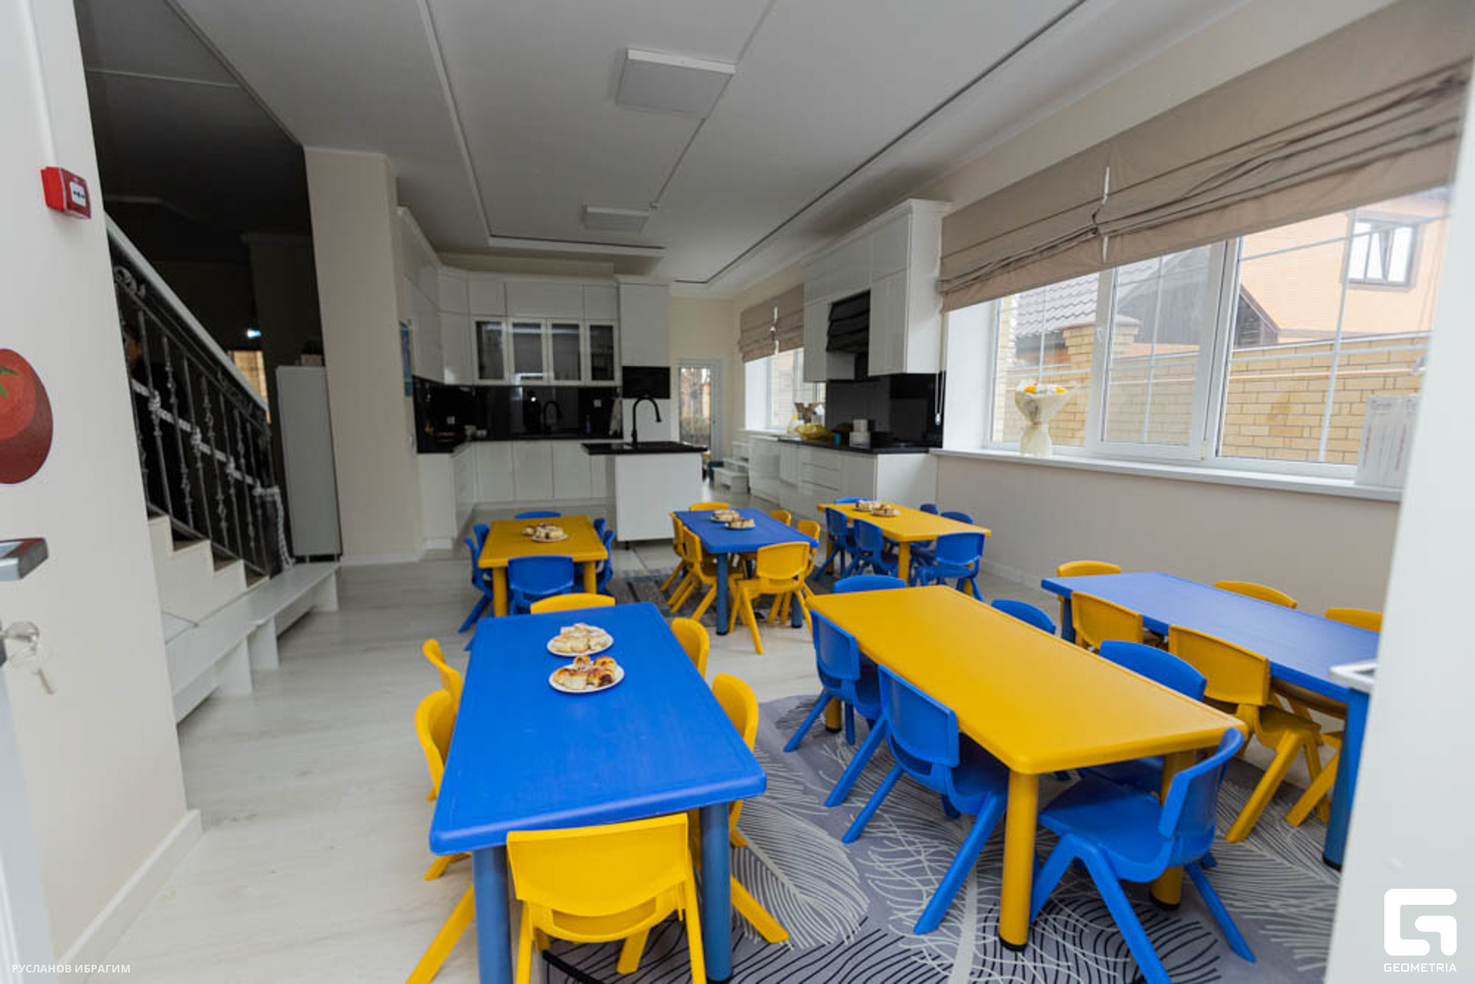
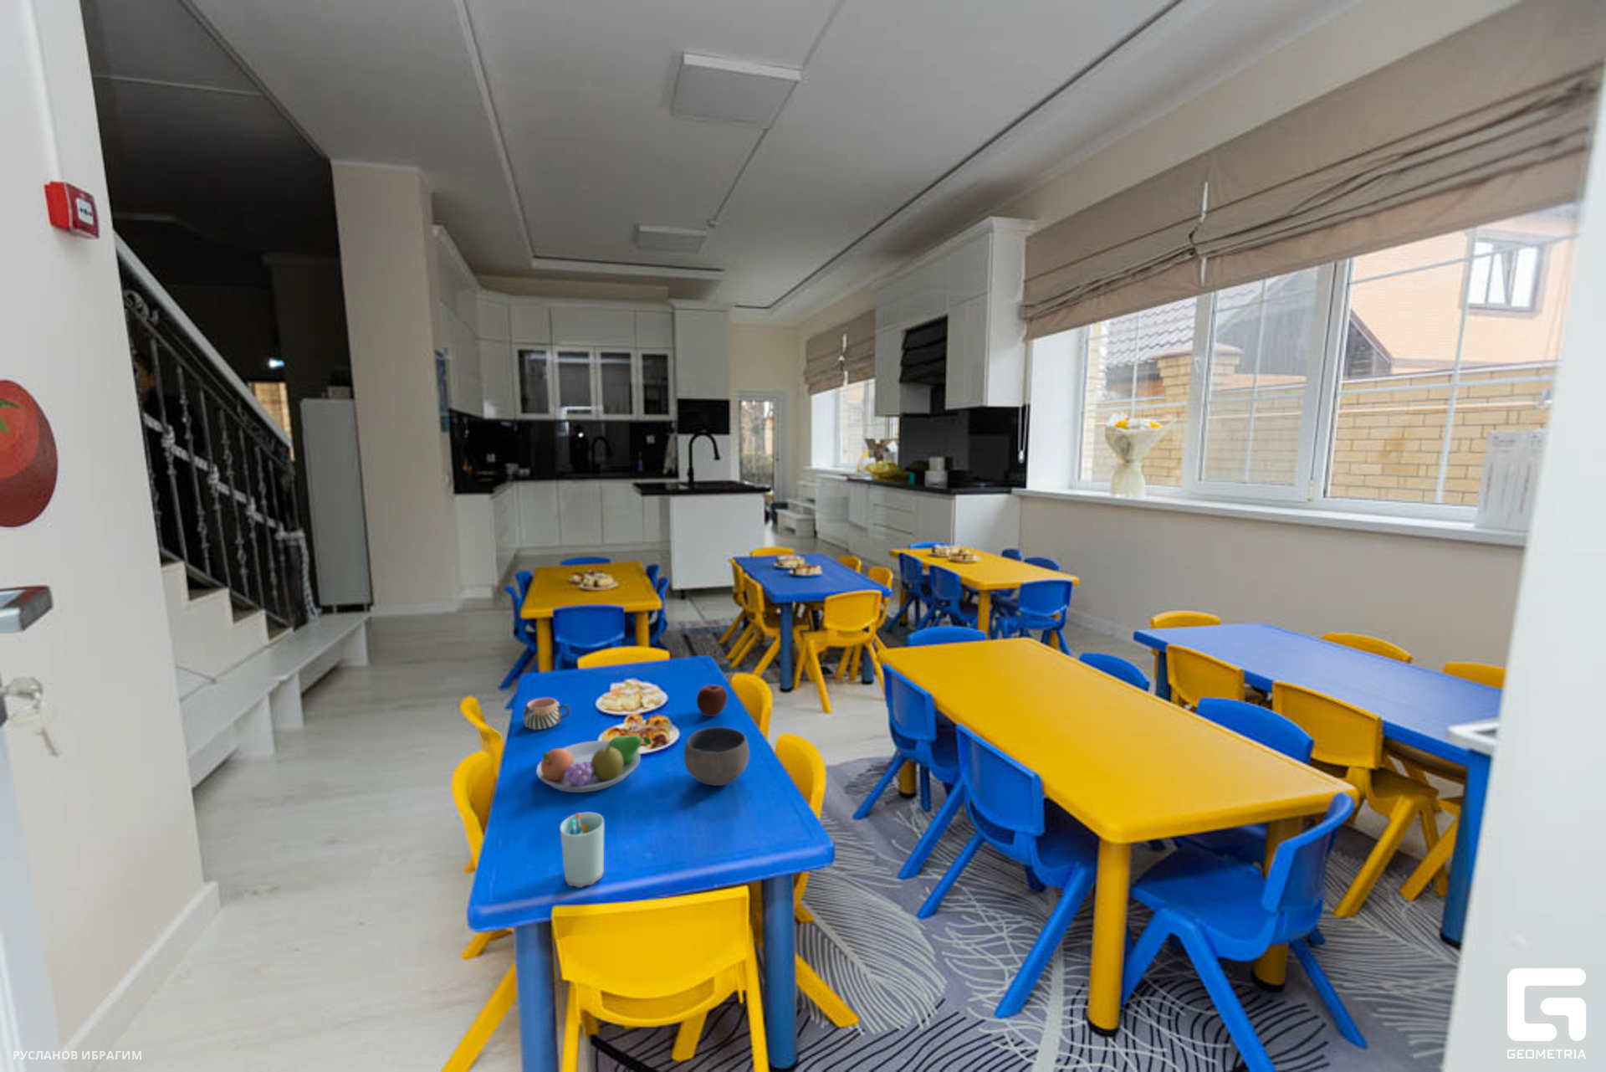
+ cup (582, 843)
+ fruit bowl (593, 754)
+ bowl (716, 759)
+ apple (712, 700)
+ mug (546, 712)
